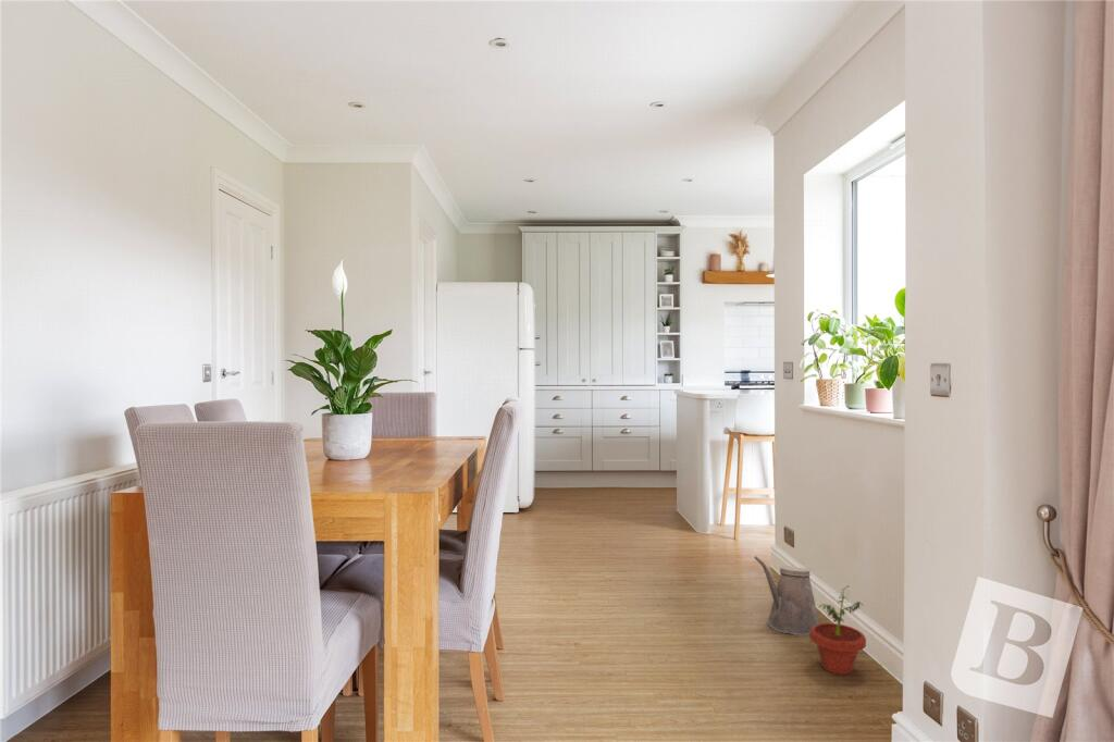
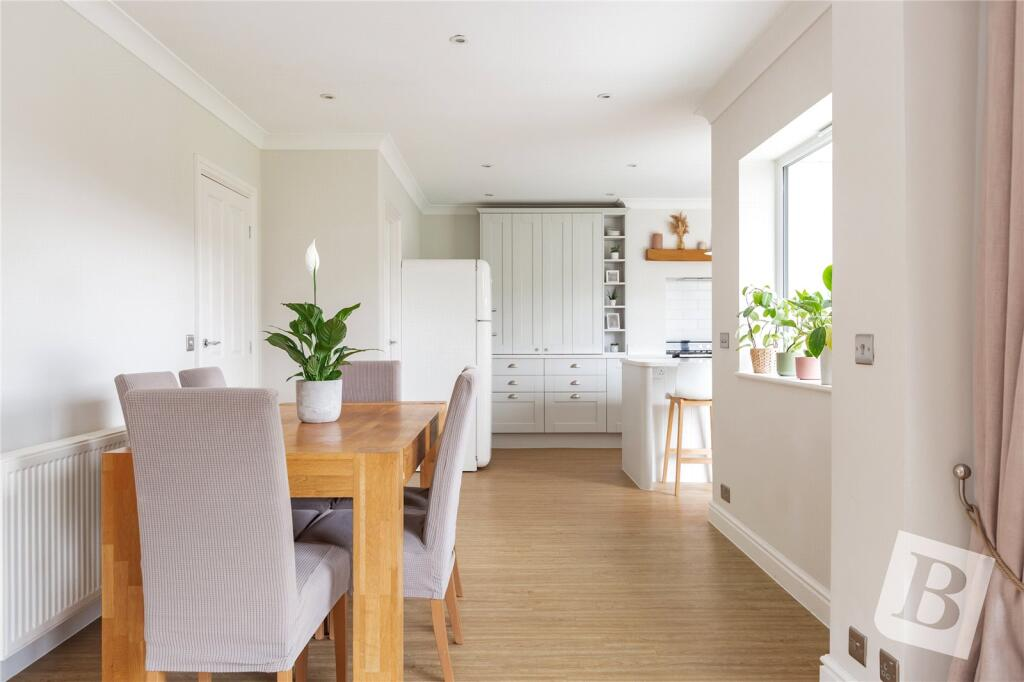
- potted plant (838, 628)
- watering can (787, 590)
